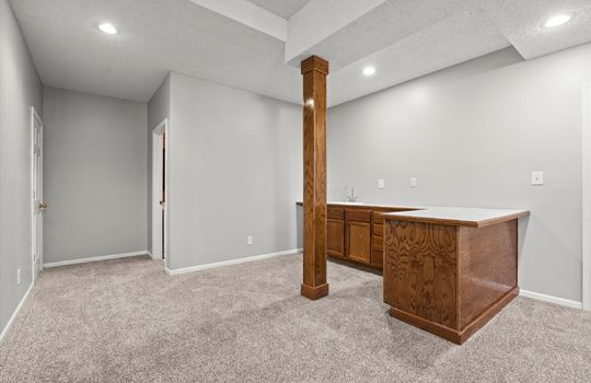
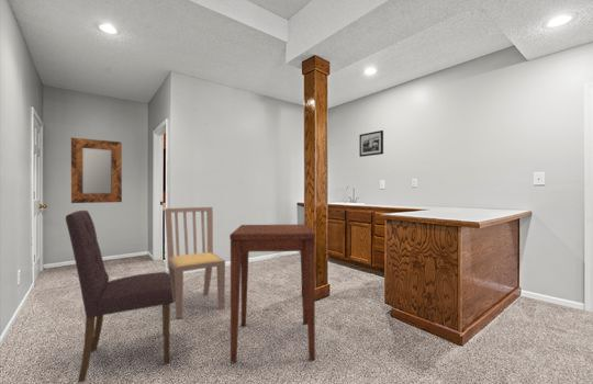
+ side table (247, 281)
+ dining chair (194, 256)
+ home mirror (97, 171)
+ picture frame (370, 144)
+ dining chair (125, 282)
